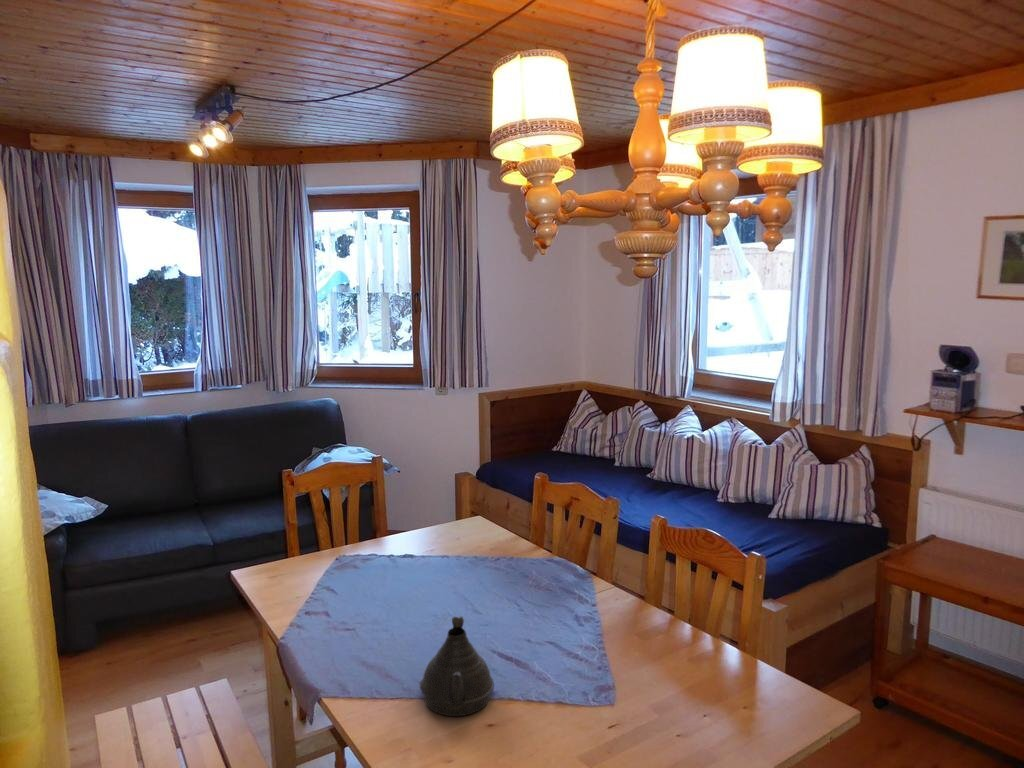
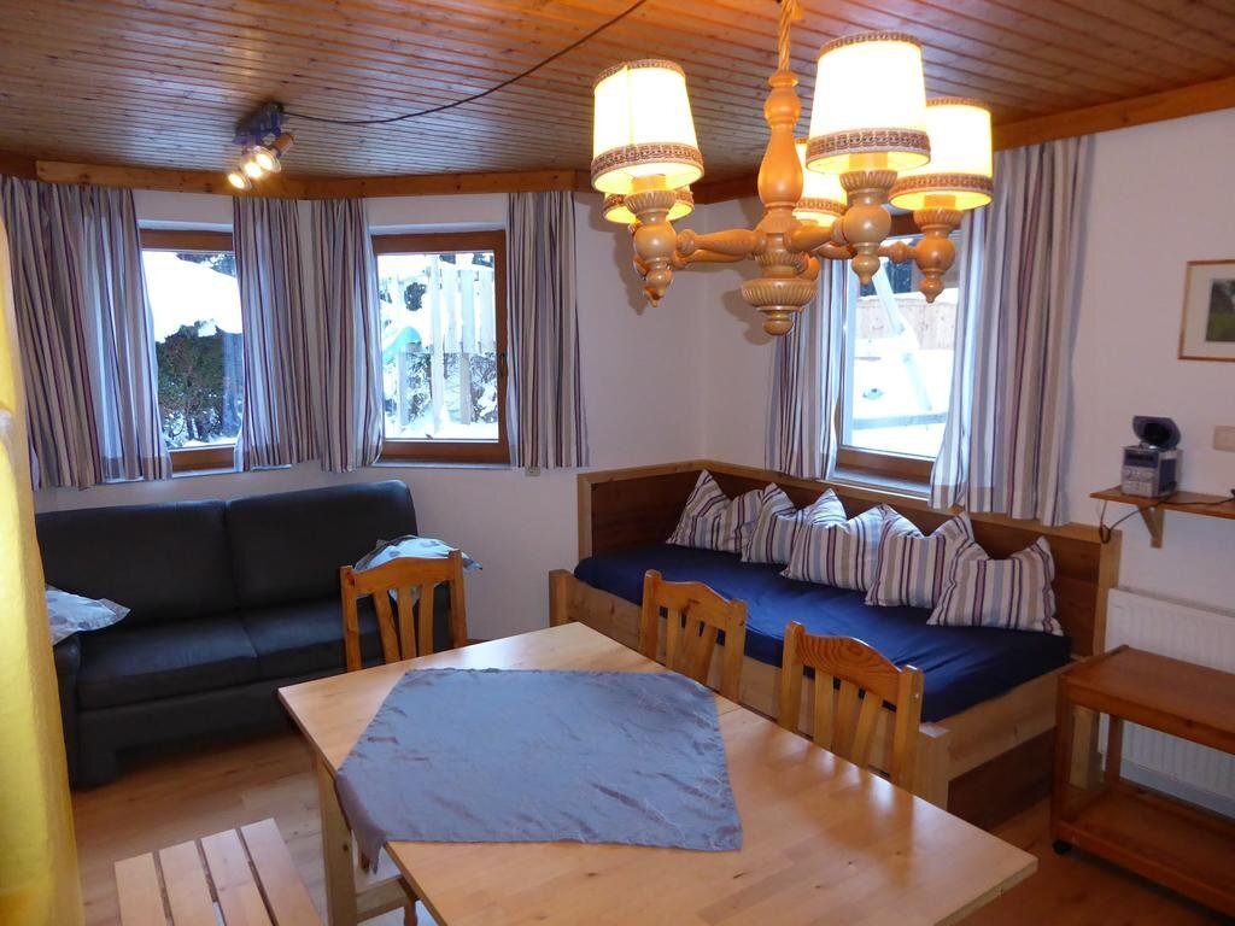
- teapot (455, 672)
